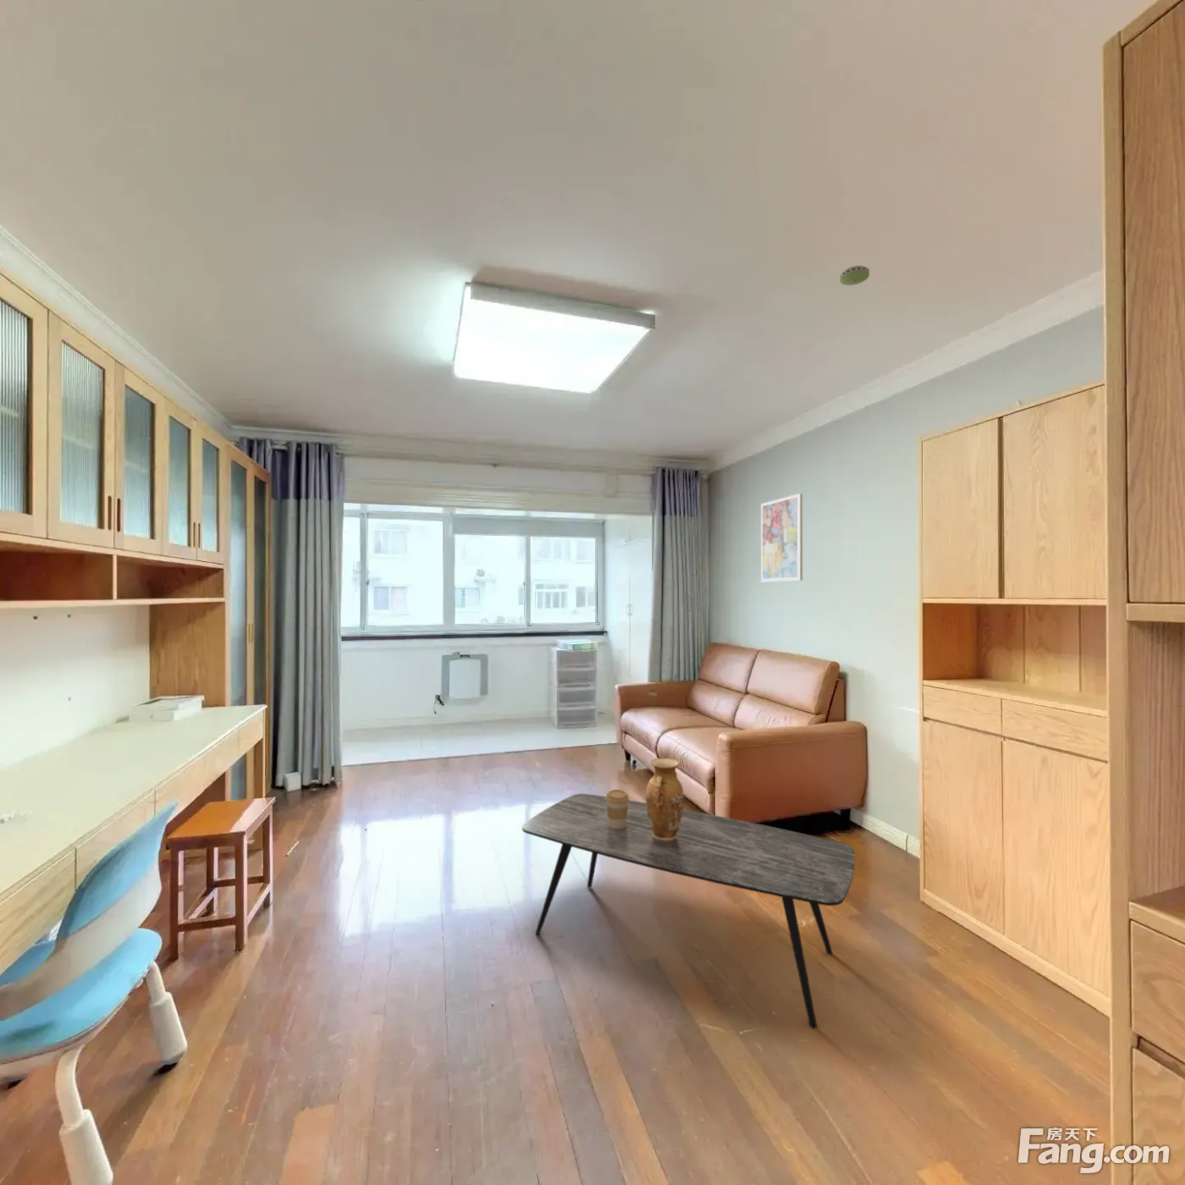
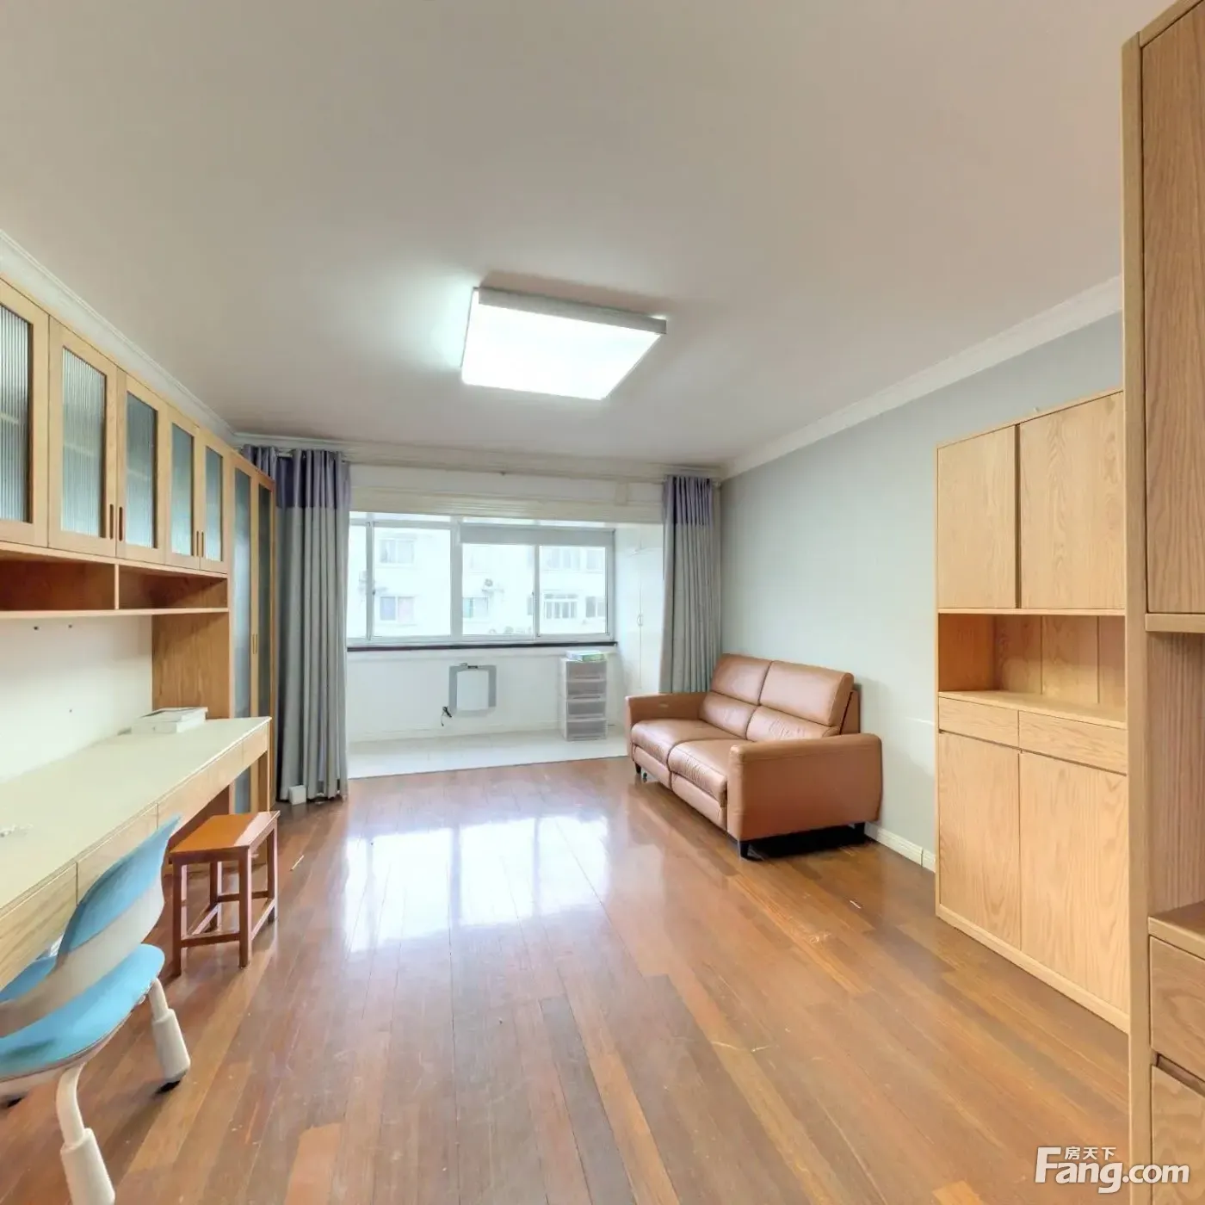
- smoke detector (854, 275)
- coffee table (683, 876)
- wall art (780, 540)
- vase (664, 798)
- coffee cup (617, 807)
